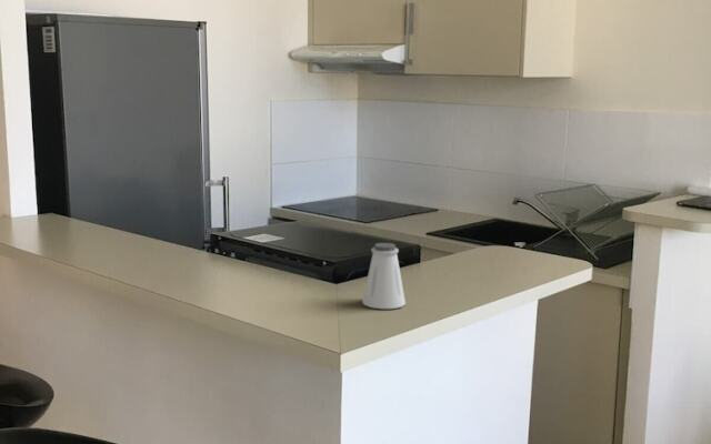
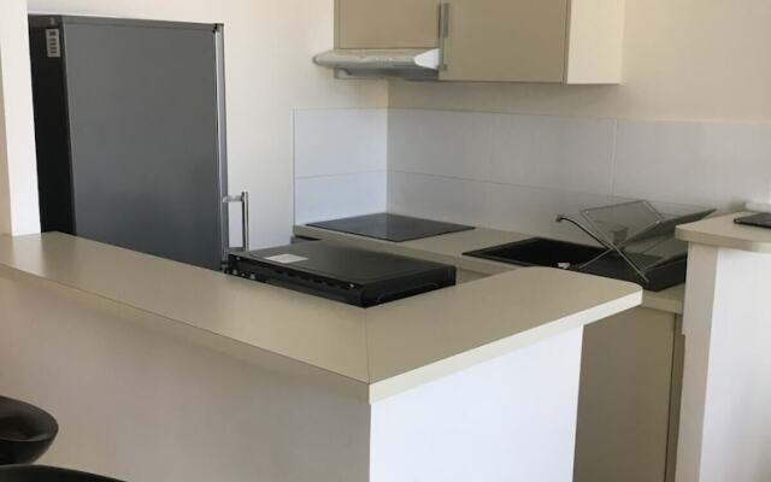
- saltshaker (384, 273)
